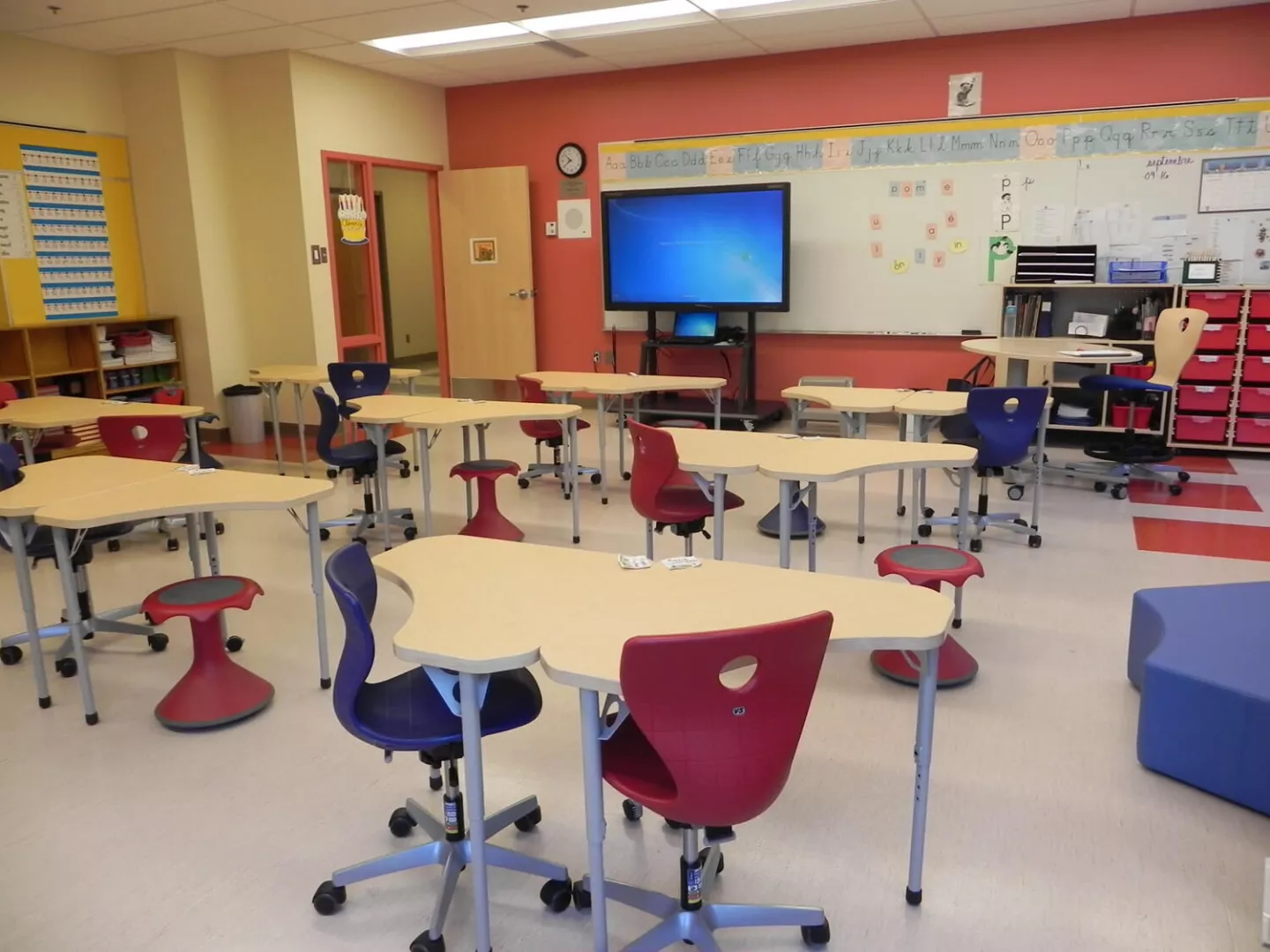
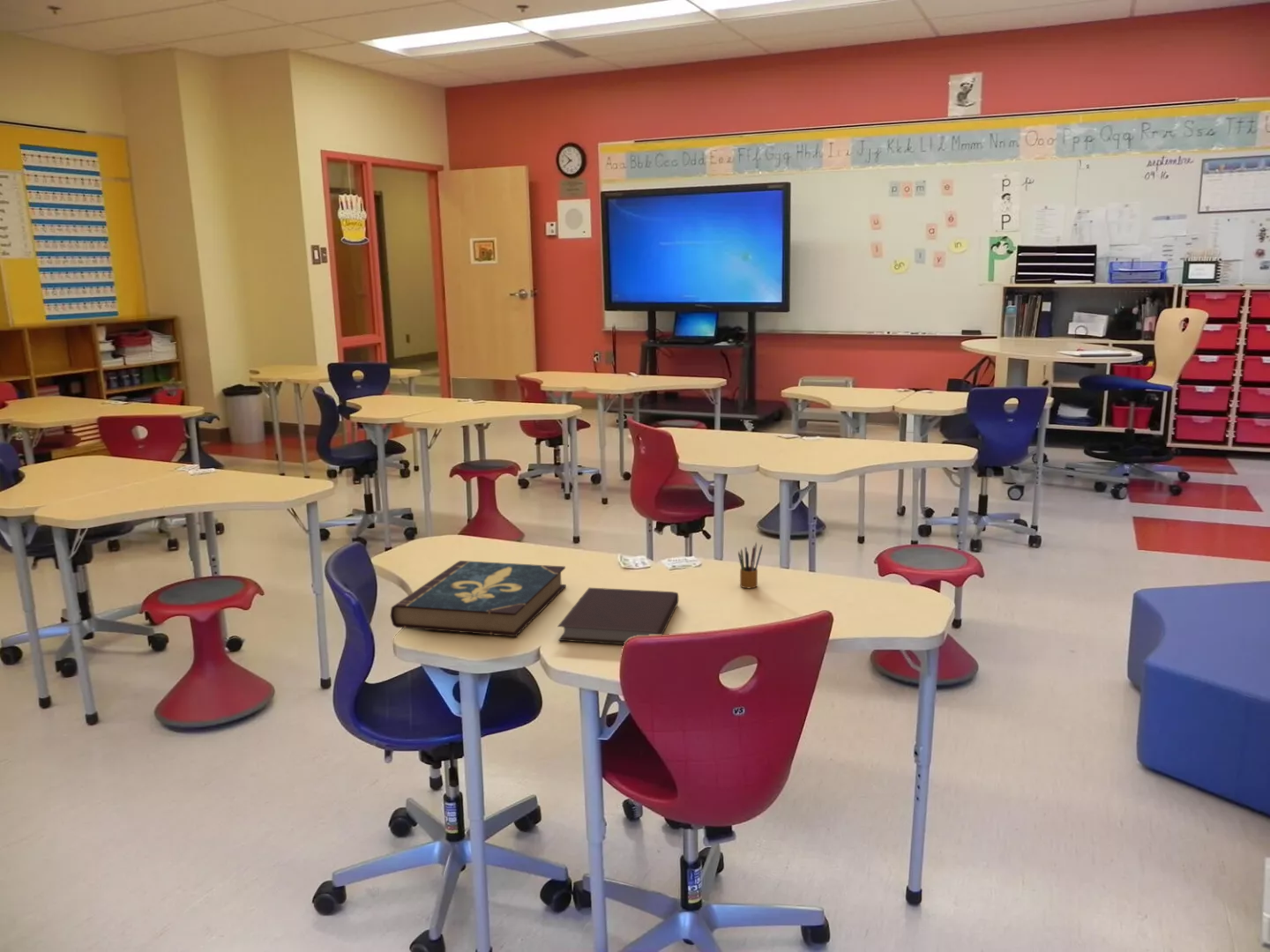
+ pencil box (749, 566)
+ book (482, 595)
+ notebook (621, 614)
